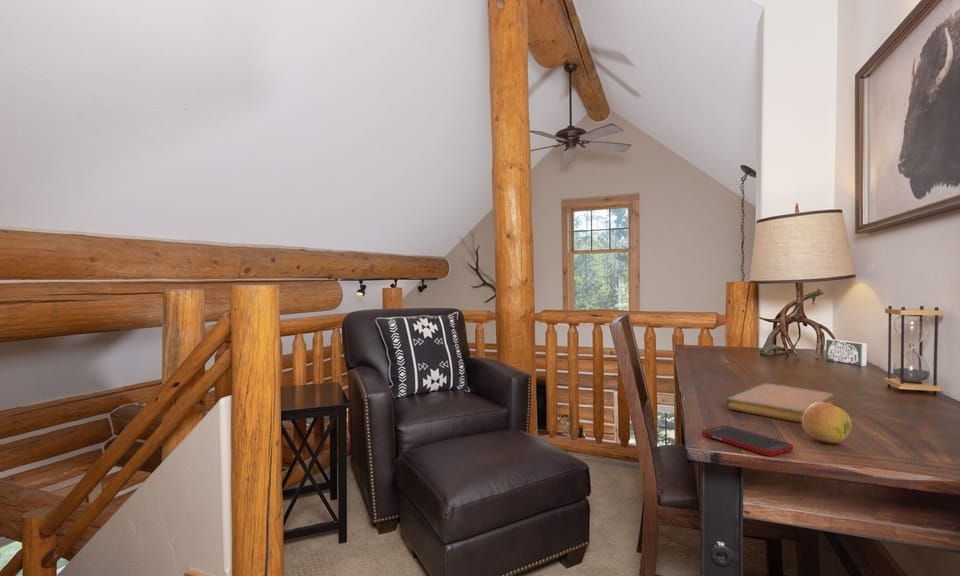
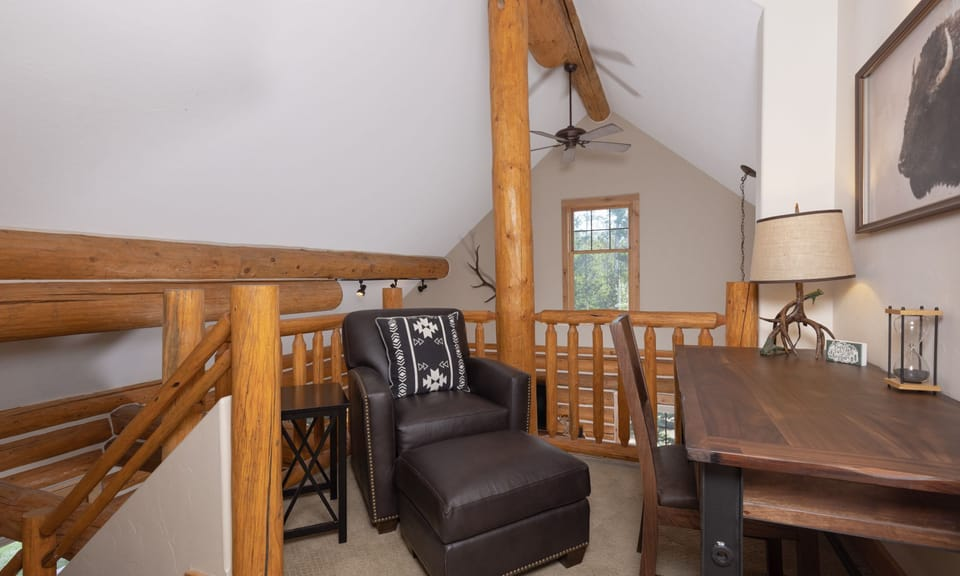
- cell phone (745, 439)
- apple (823, 421)
- notebook (781, 400)
